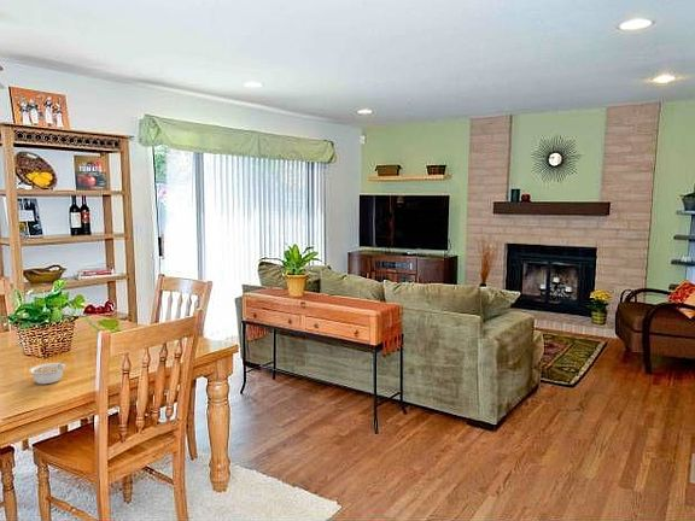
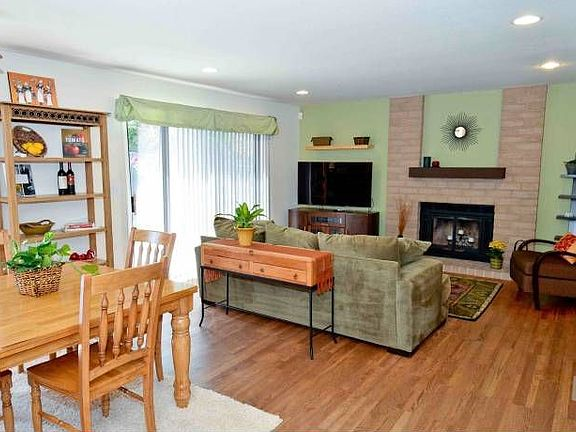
- legume (48, 371)
